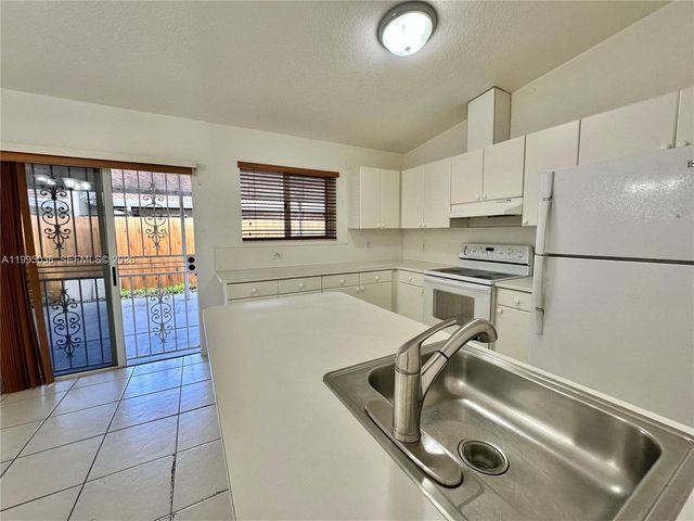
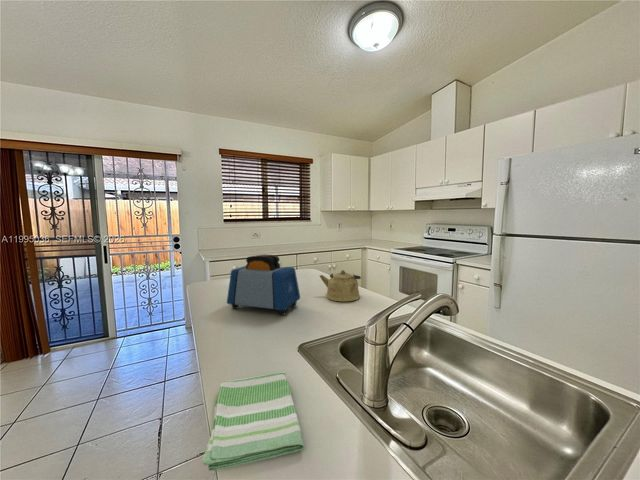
+ toaster (263, 281)
+ kettle (339, 282)
+ dish towel (254, 410)
